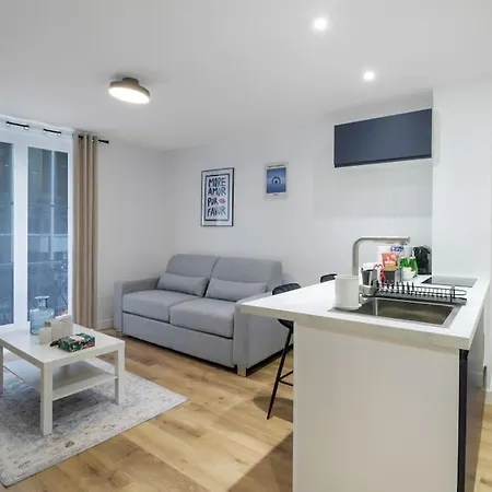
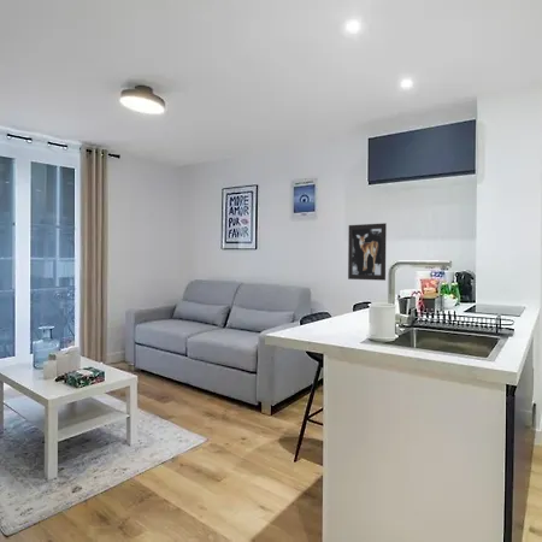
+ wall art (366, 252)
